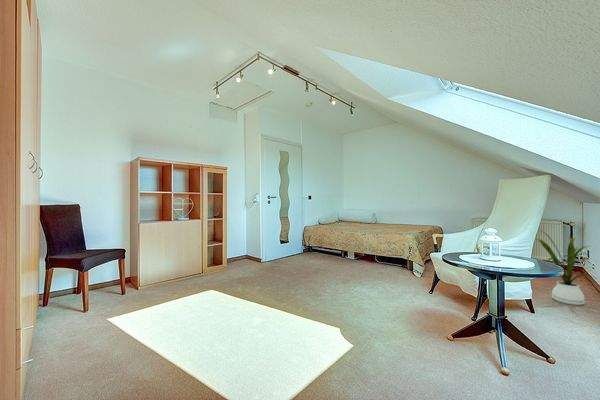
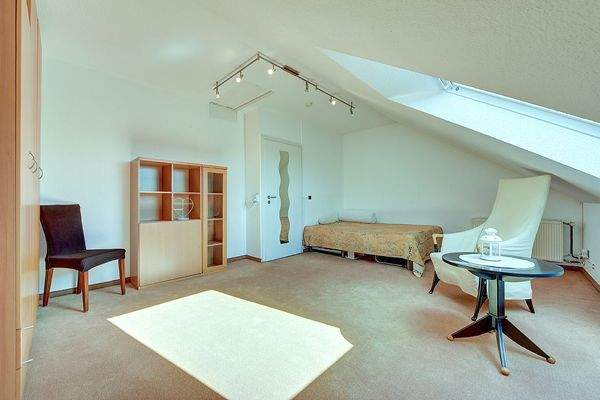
- house plant (563, 264)
